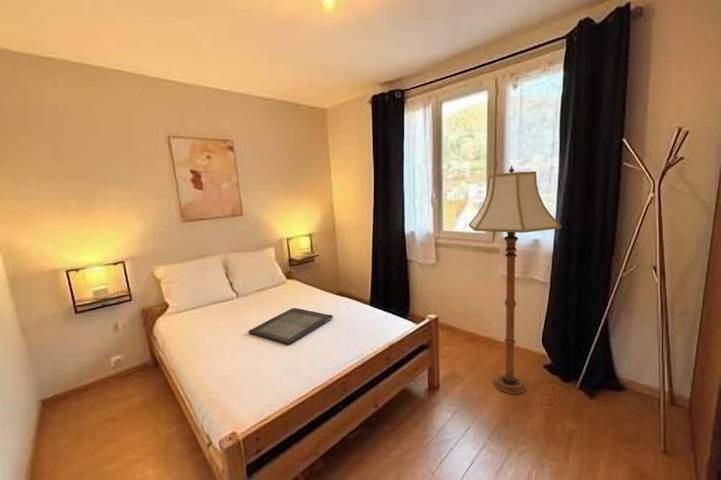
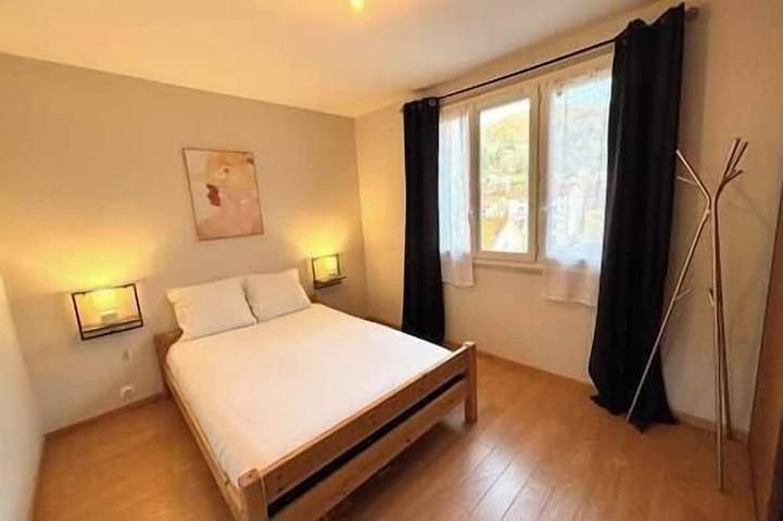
- floor lamp (510, 280)
- serving tray (291, 323)
